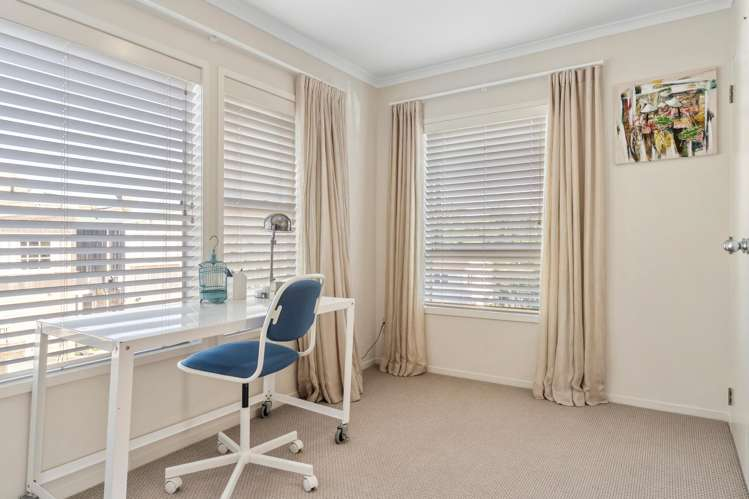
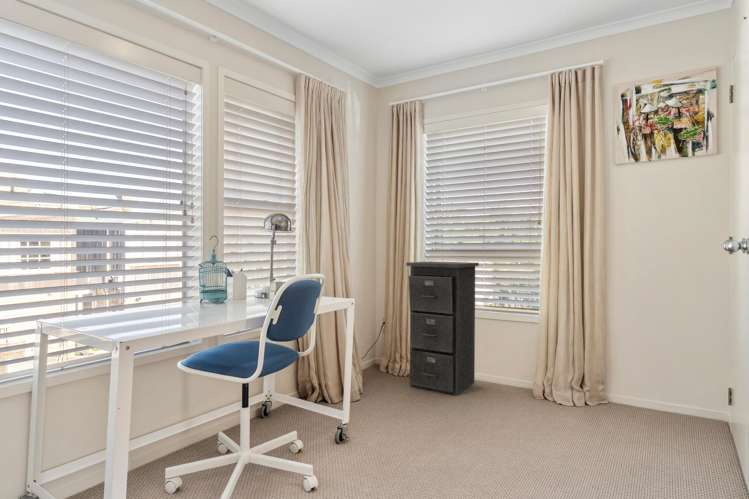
+ filing cabinet (440, 324)
